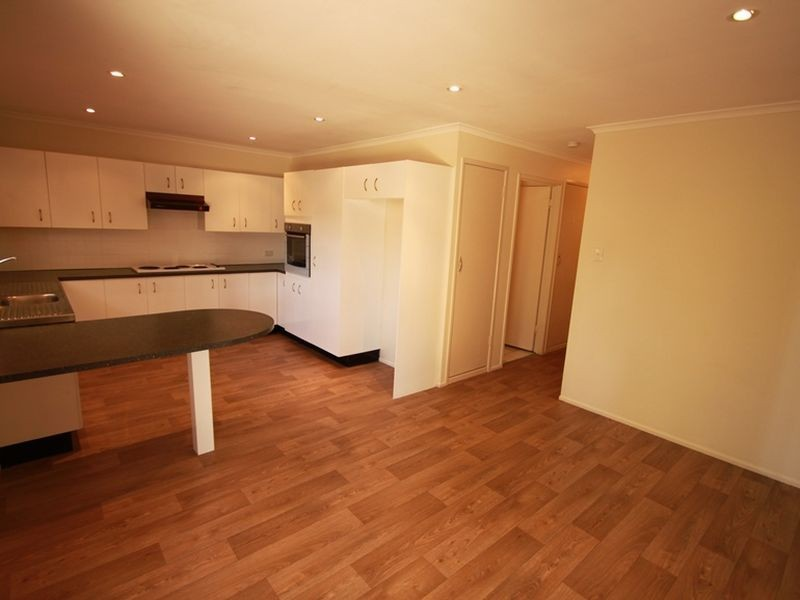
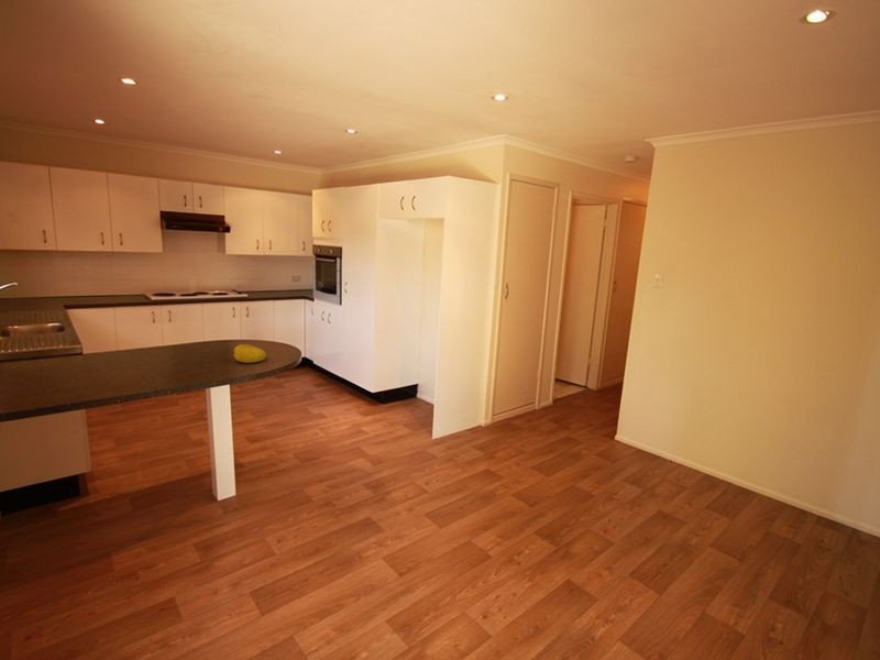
+ fruit (250, 353)
